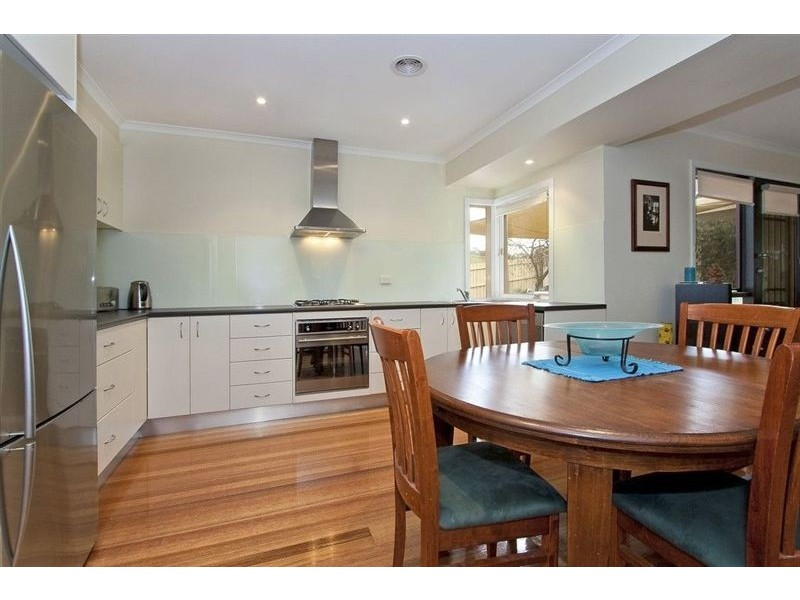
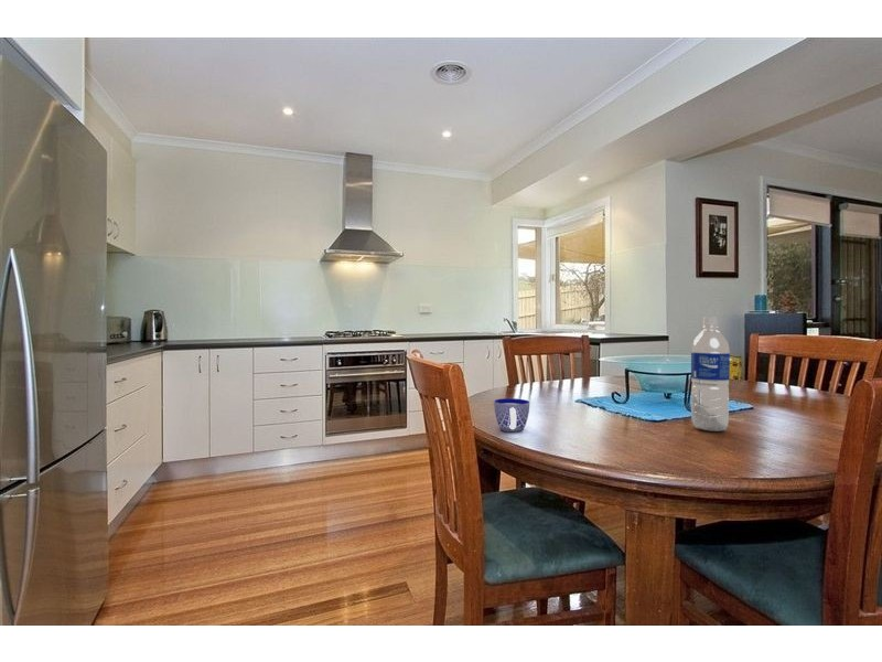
+ cup (512, 416)
+ water bottle (709, 373)
